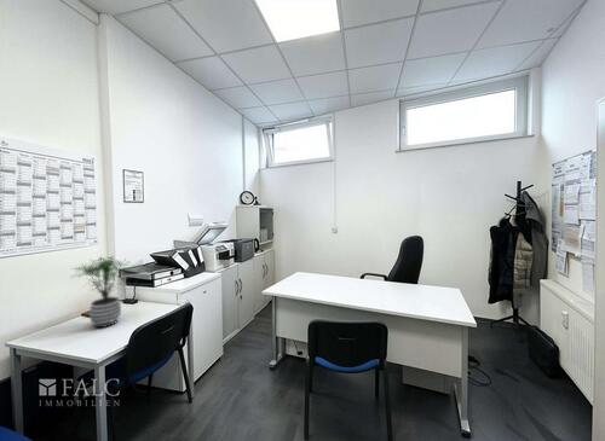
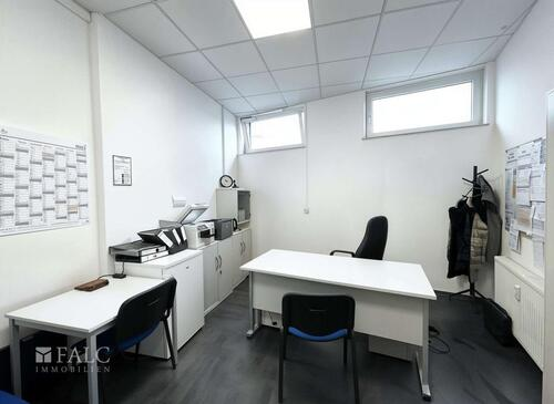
- potted plant (103, 290)
